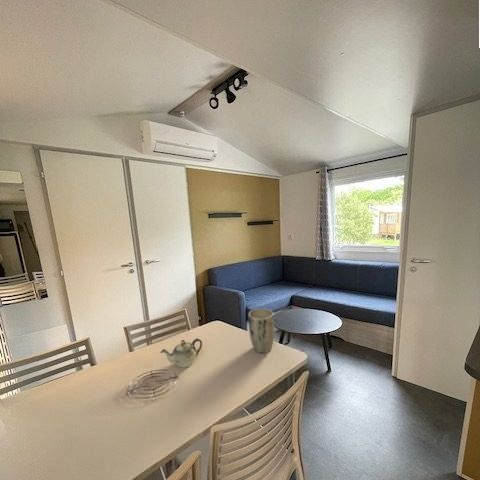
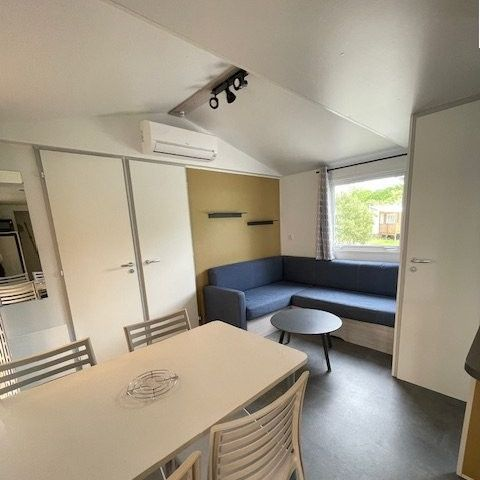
- plant pot (261, 331)
- teapot (182, 352)
